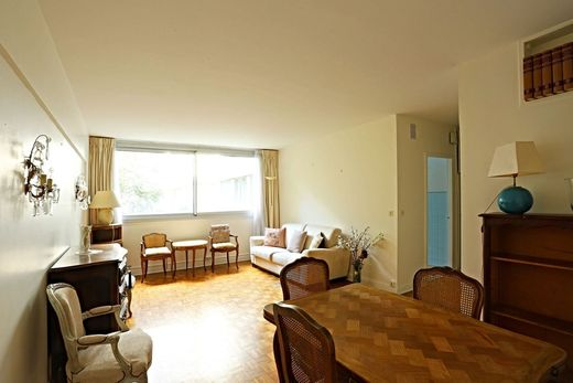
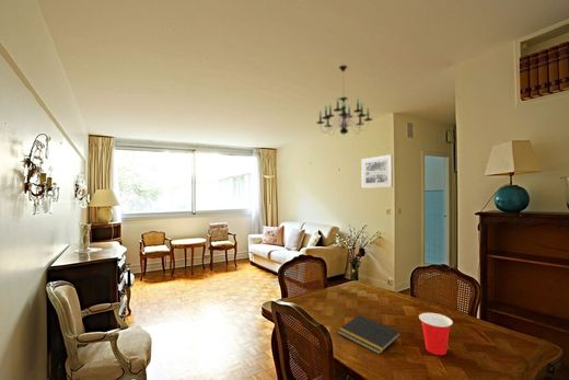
+ wall art (375, 172)
+ chandelier (342, 101)
+ cup (436, 334)
+ notepad (368, 332)
